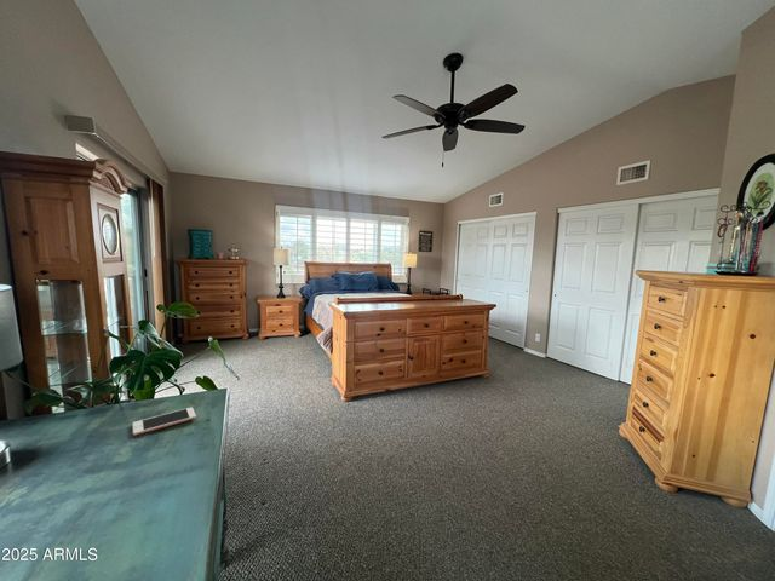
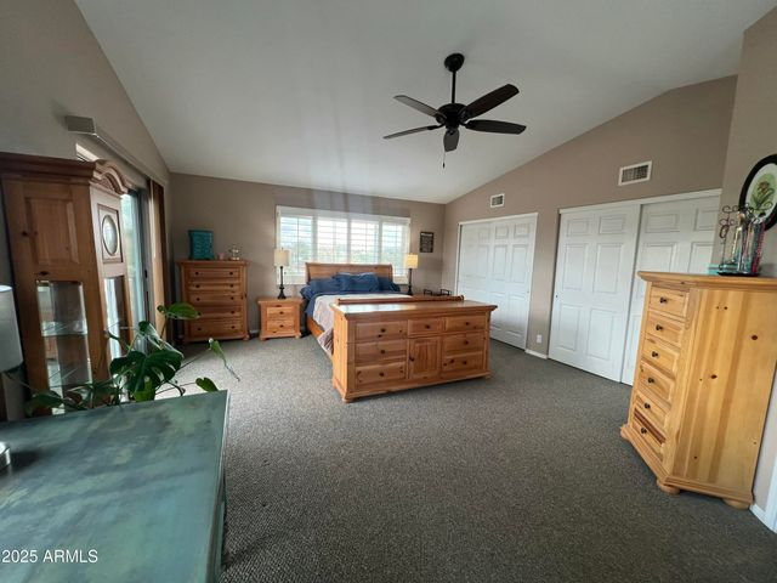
- cell phone (165, 420)
